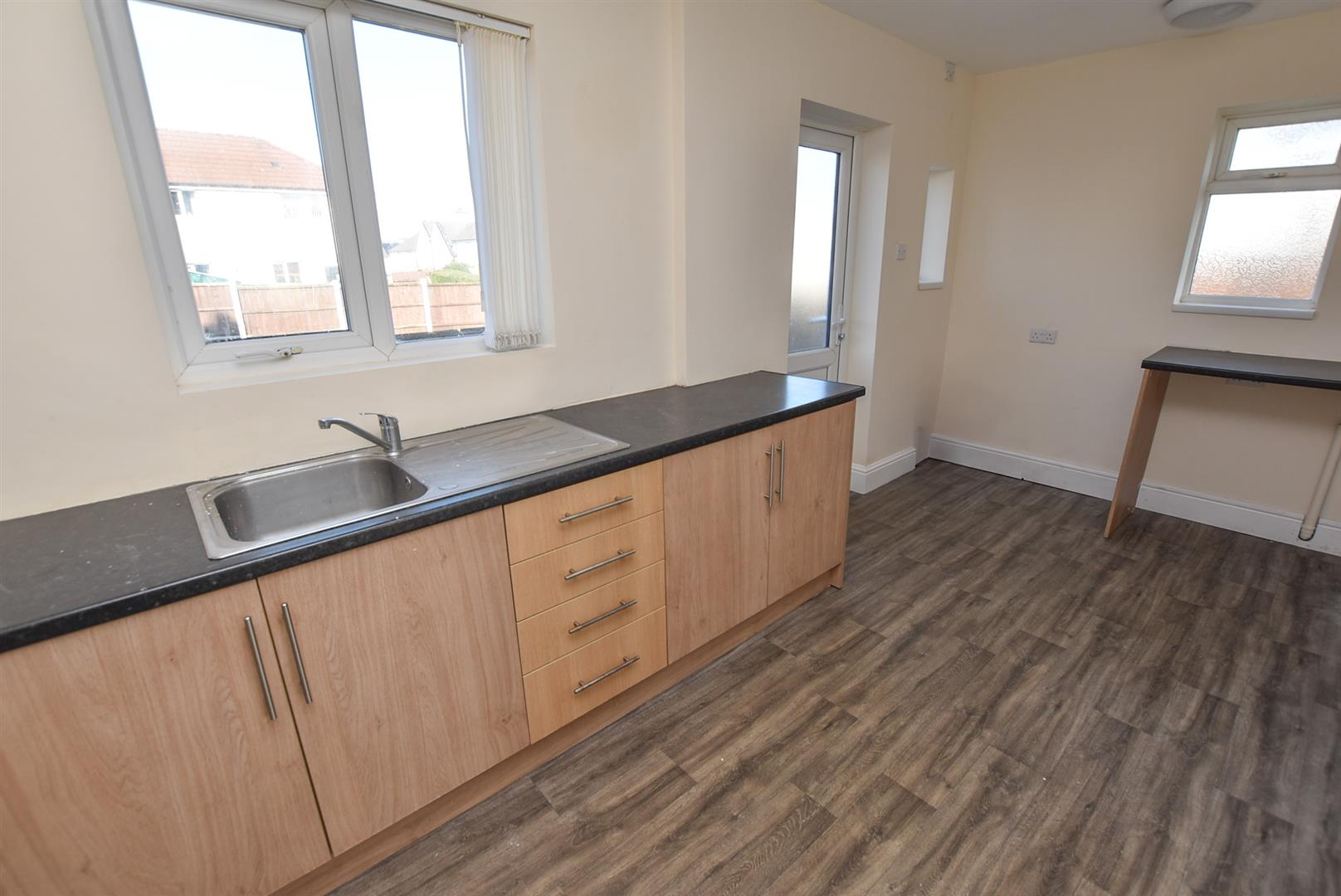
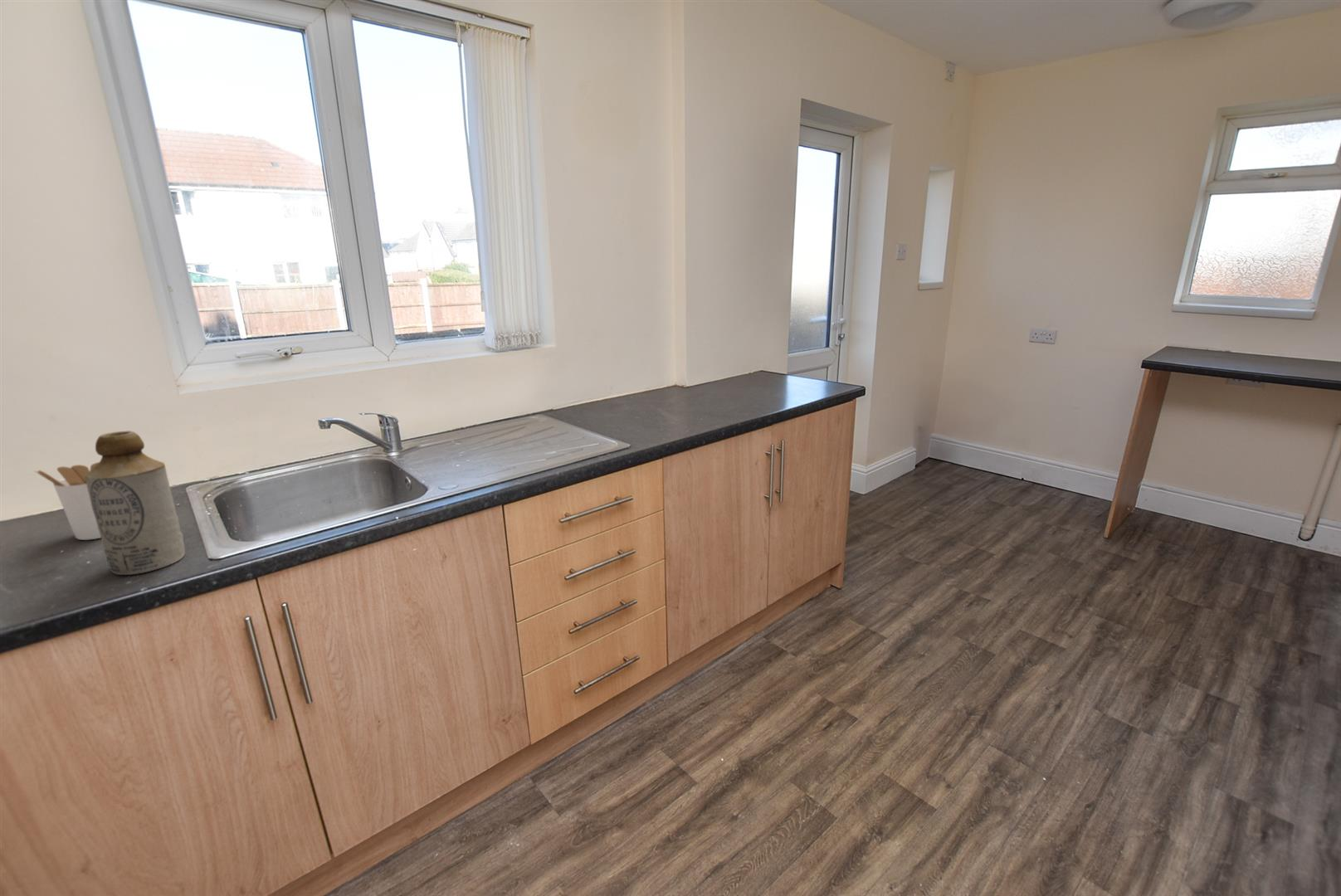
+ bottle (133, 499)
+ utensil holder (89, 494)
